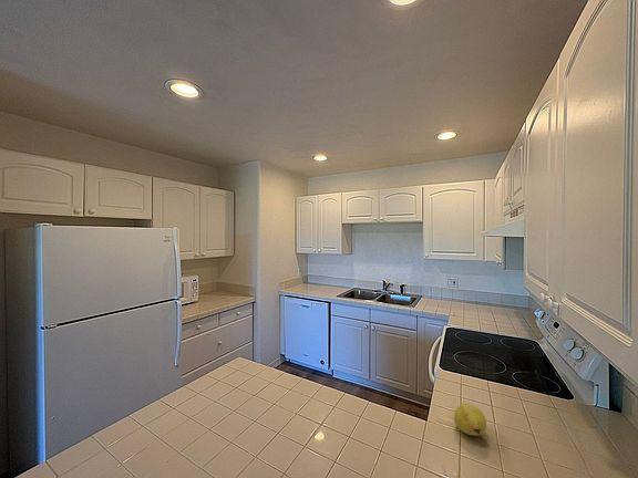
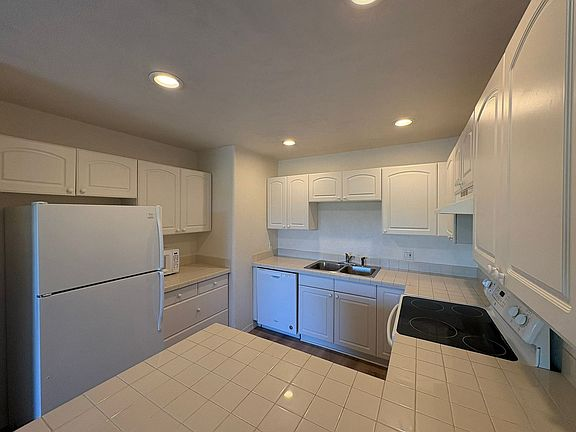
- fruit (470, 419)
